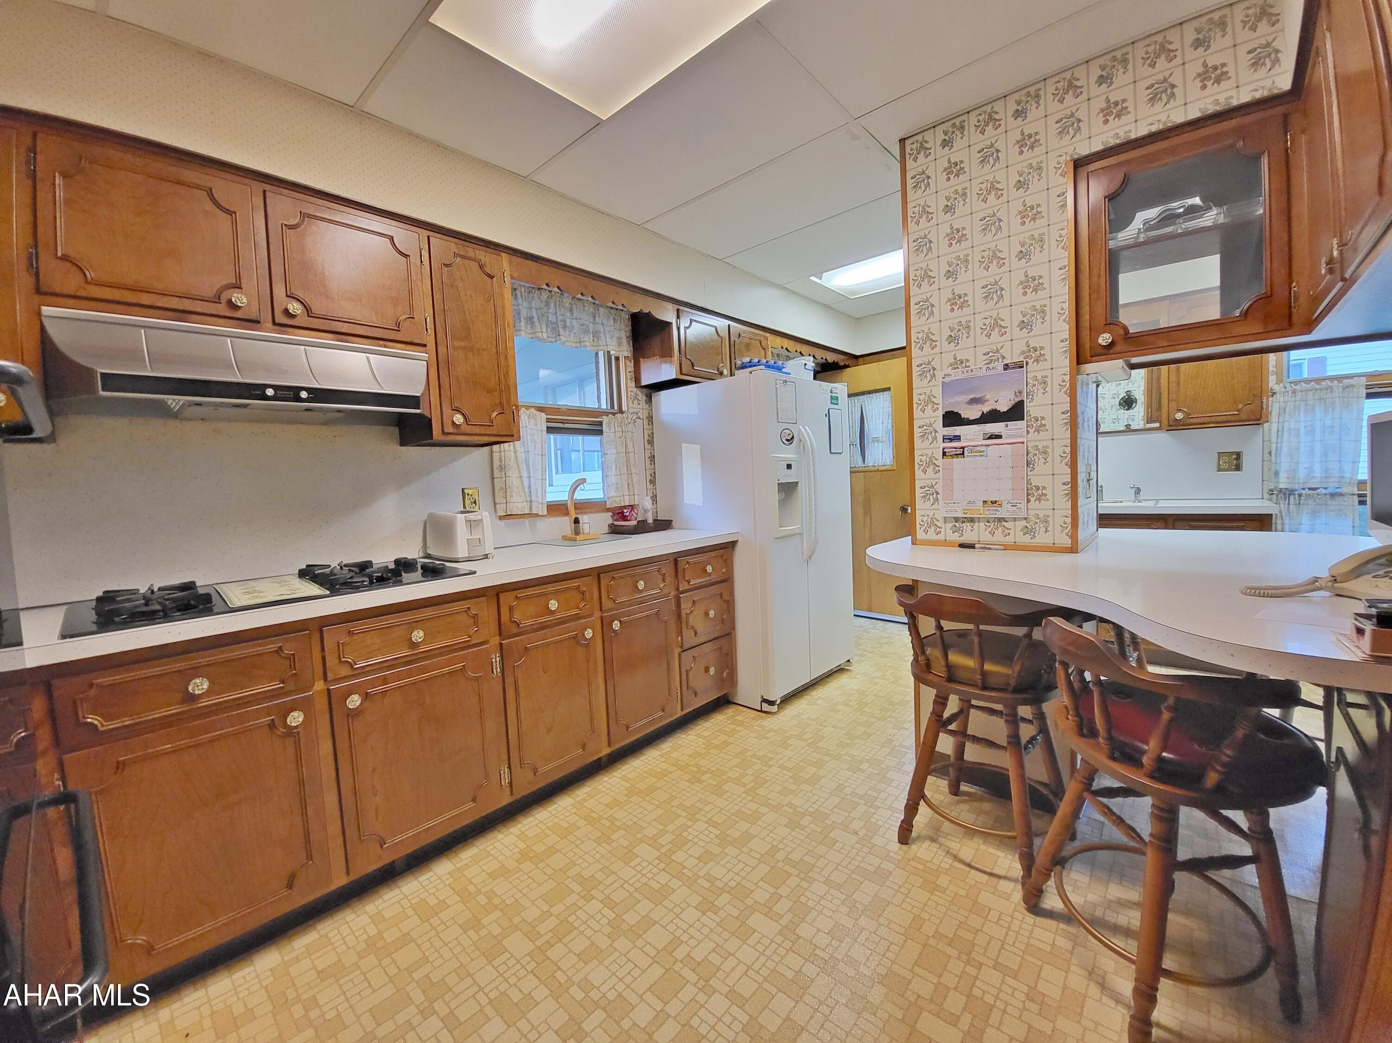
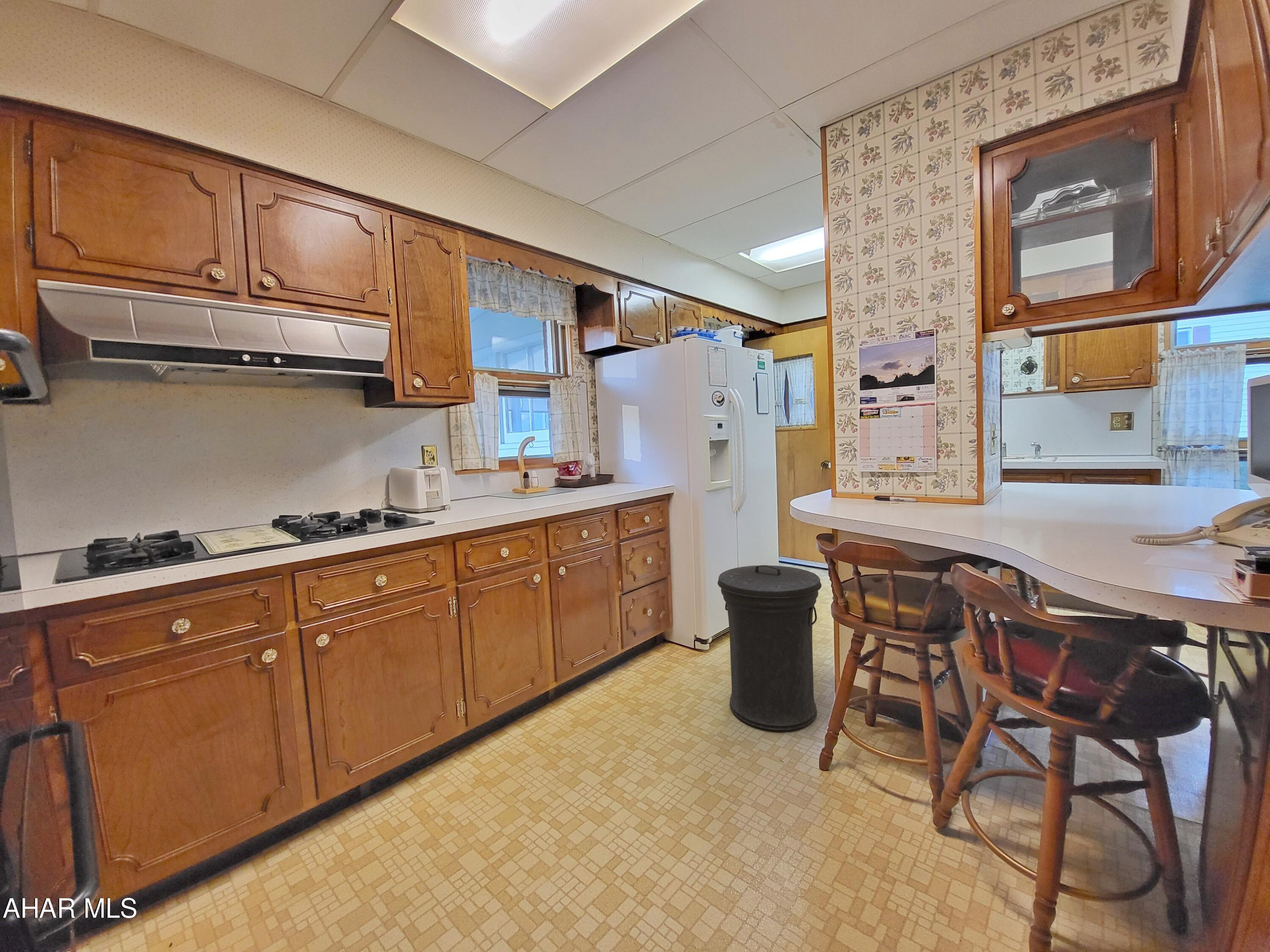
+ trash can (770, 637)
